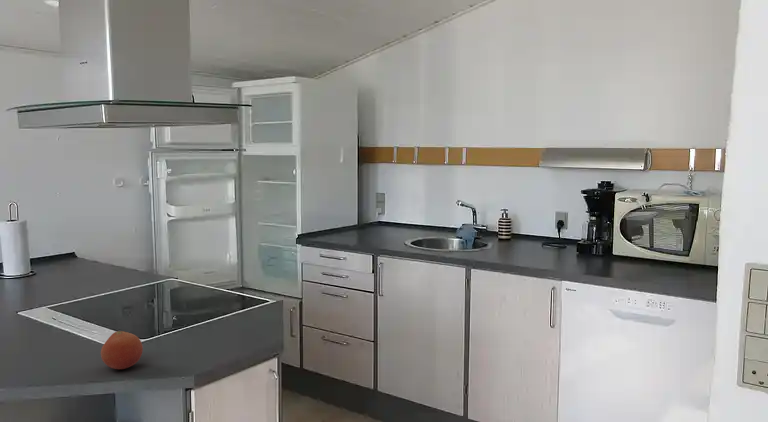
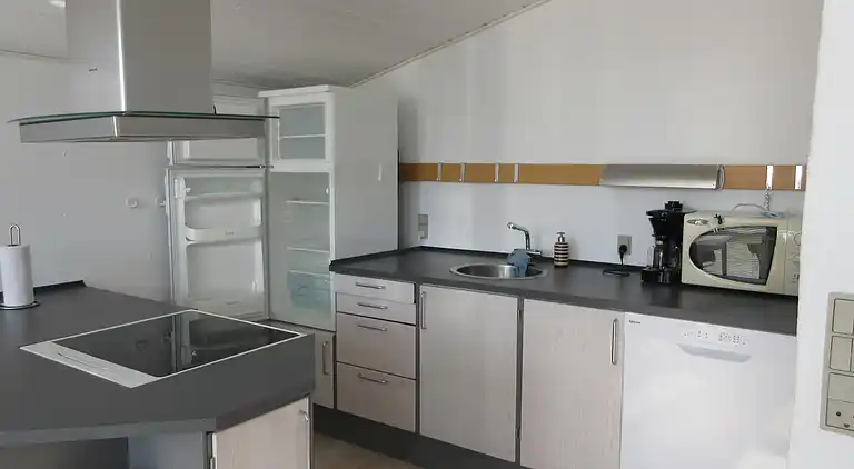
- fruit (121, 349)
